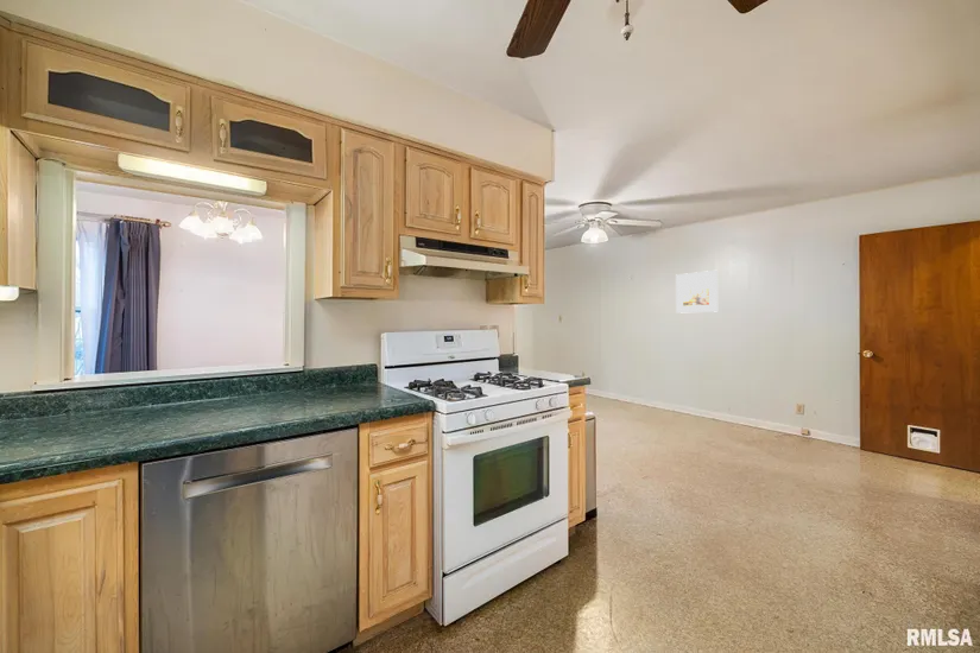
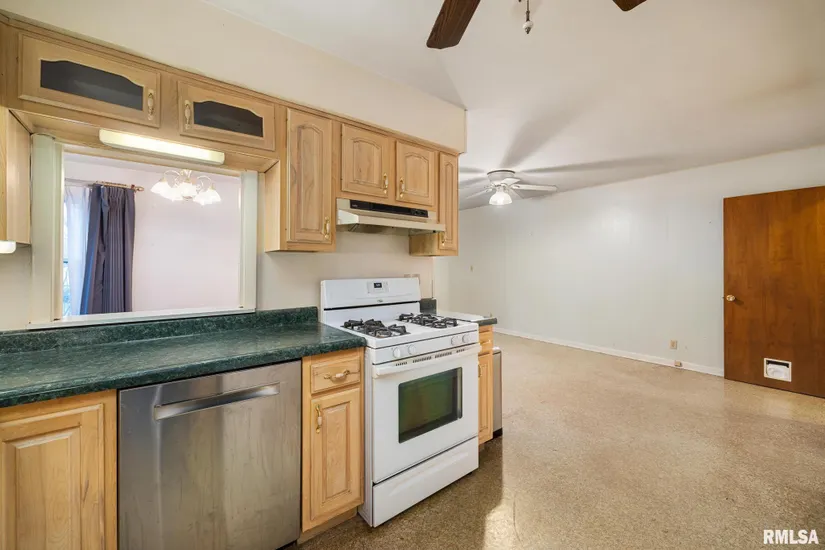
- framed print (695, 292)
